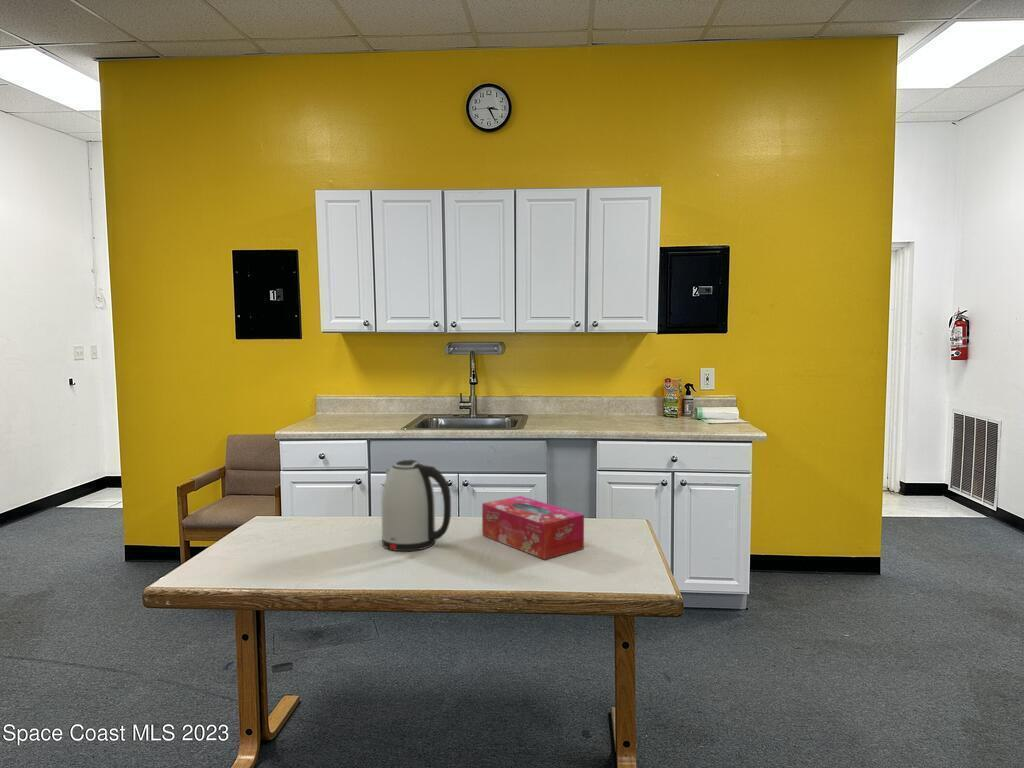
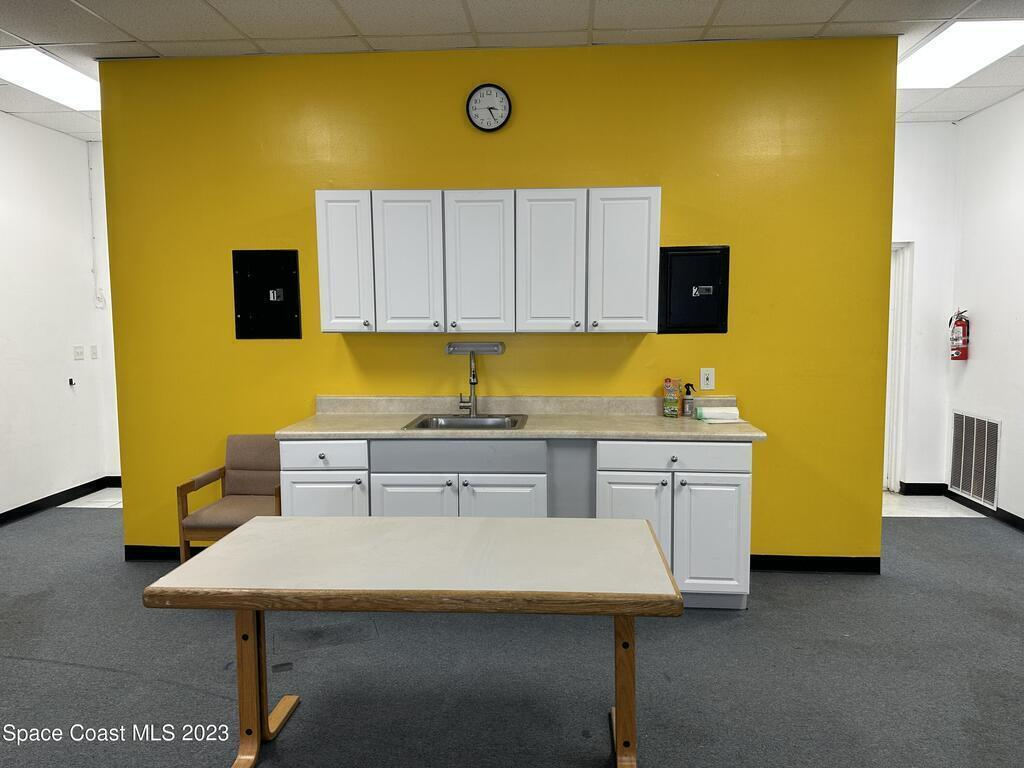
- tissue box (531, 525)
- kettle (417, 502)
